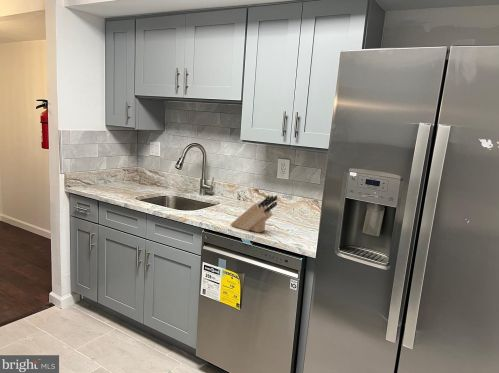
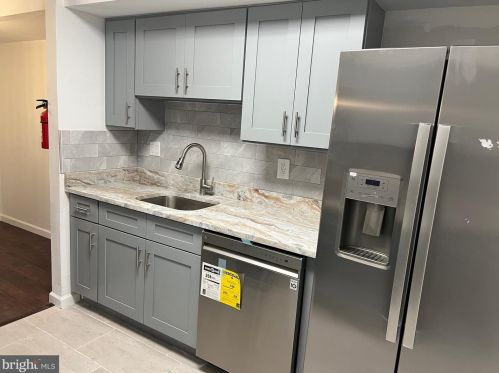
- knife block (254, 210)
